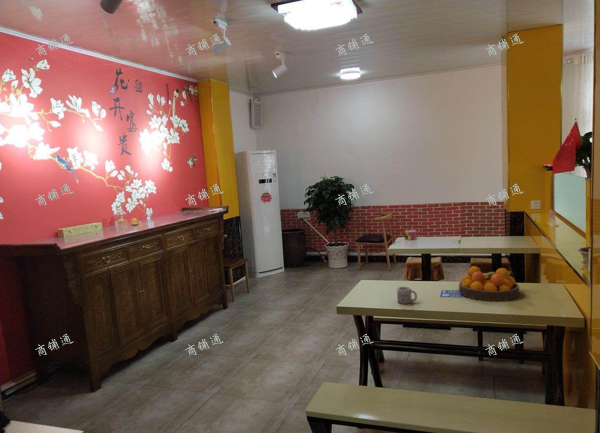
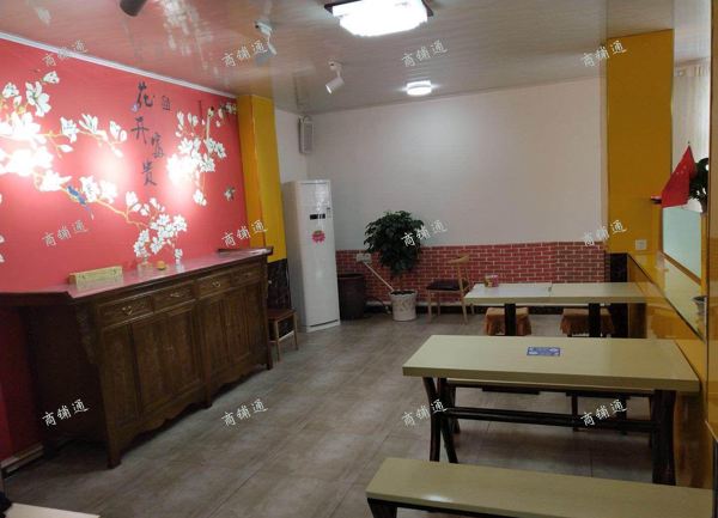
- mug (407, 295)
- fruit bowl (488, 280)
